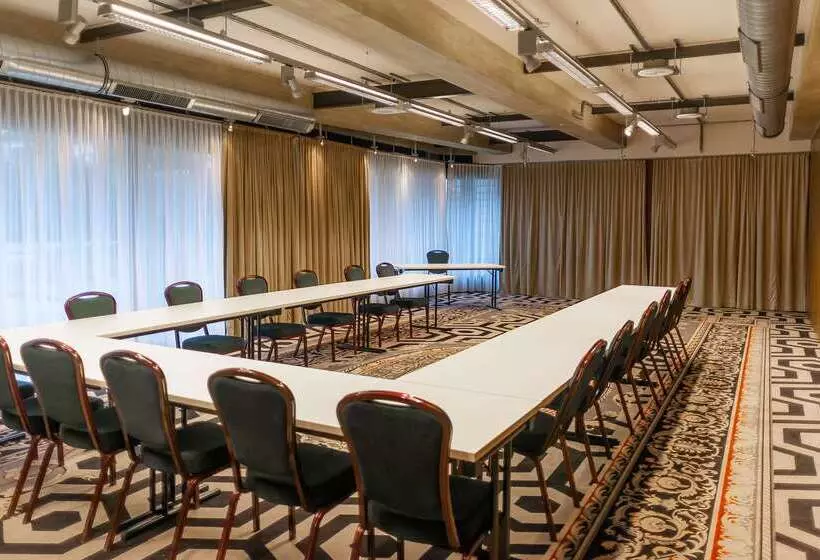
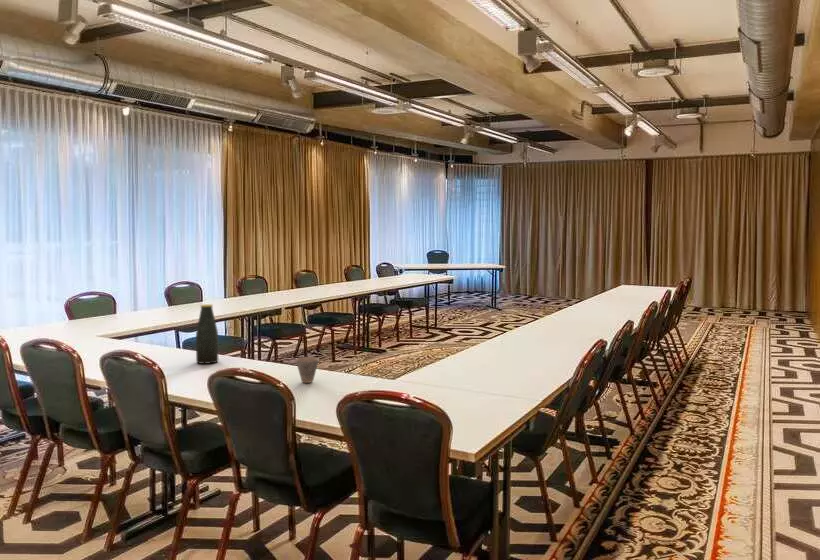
+ bottle (207, 333)
+ cup (307, 370)
